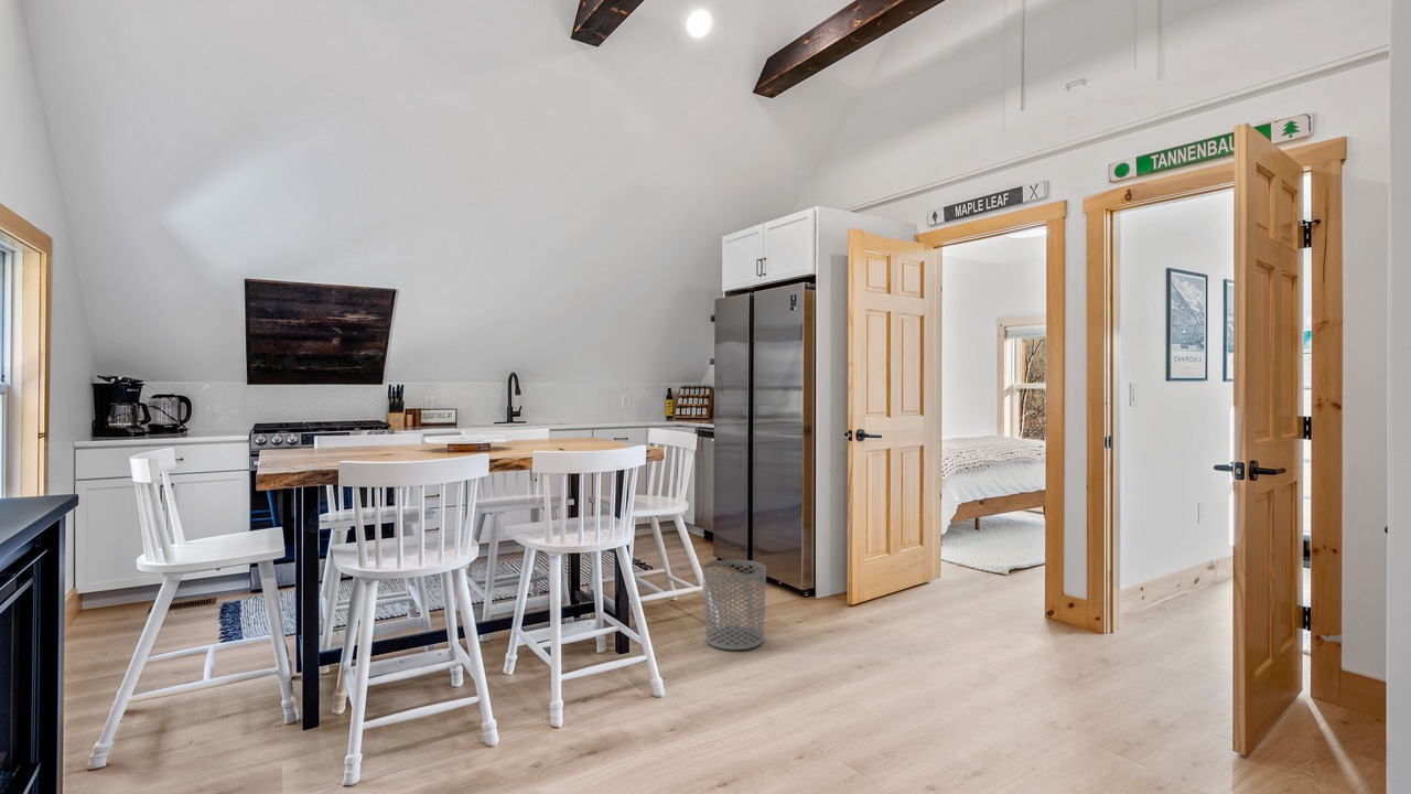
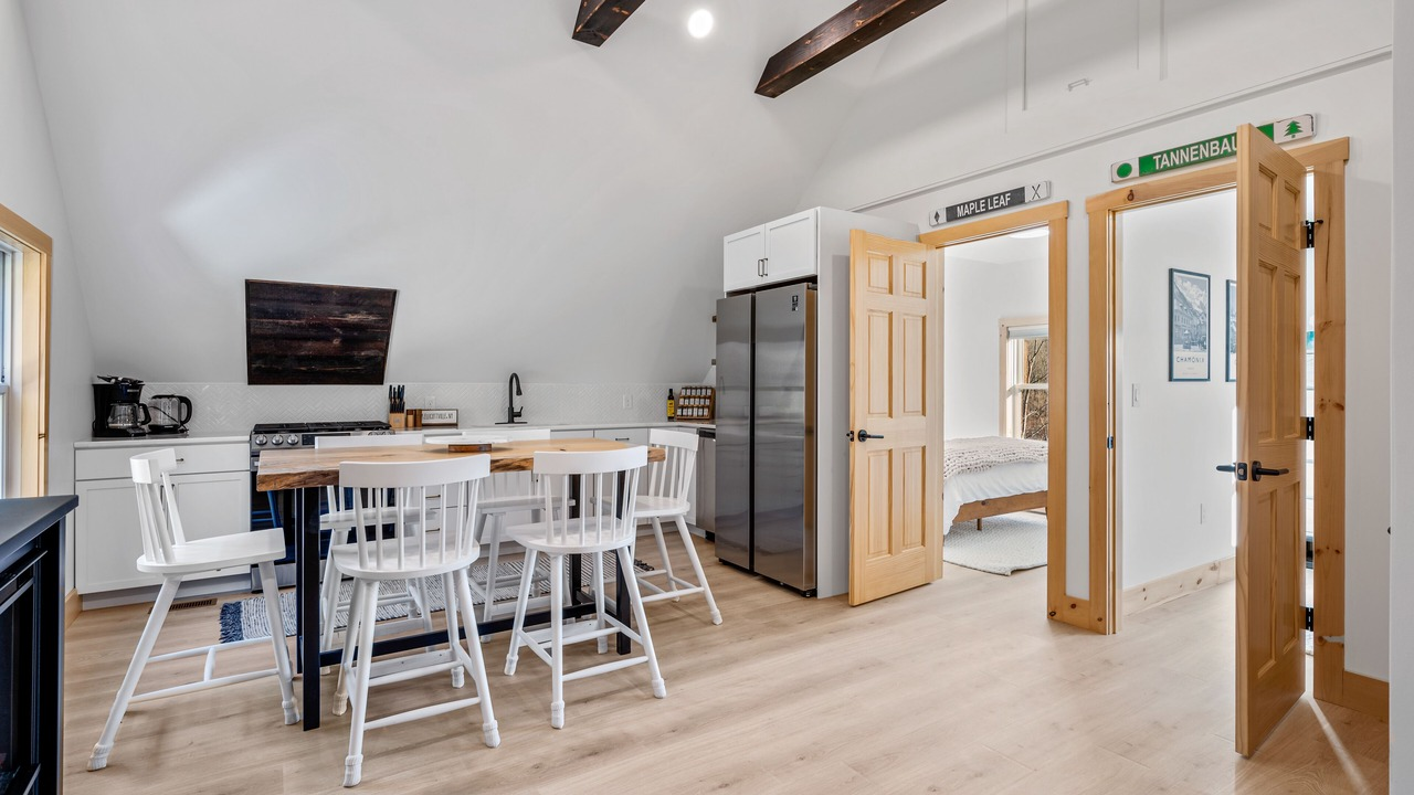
- waste bin (734, 603)
